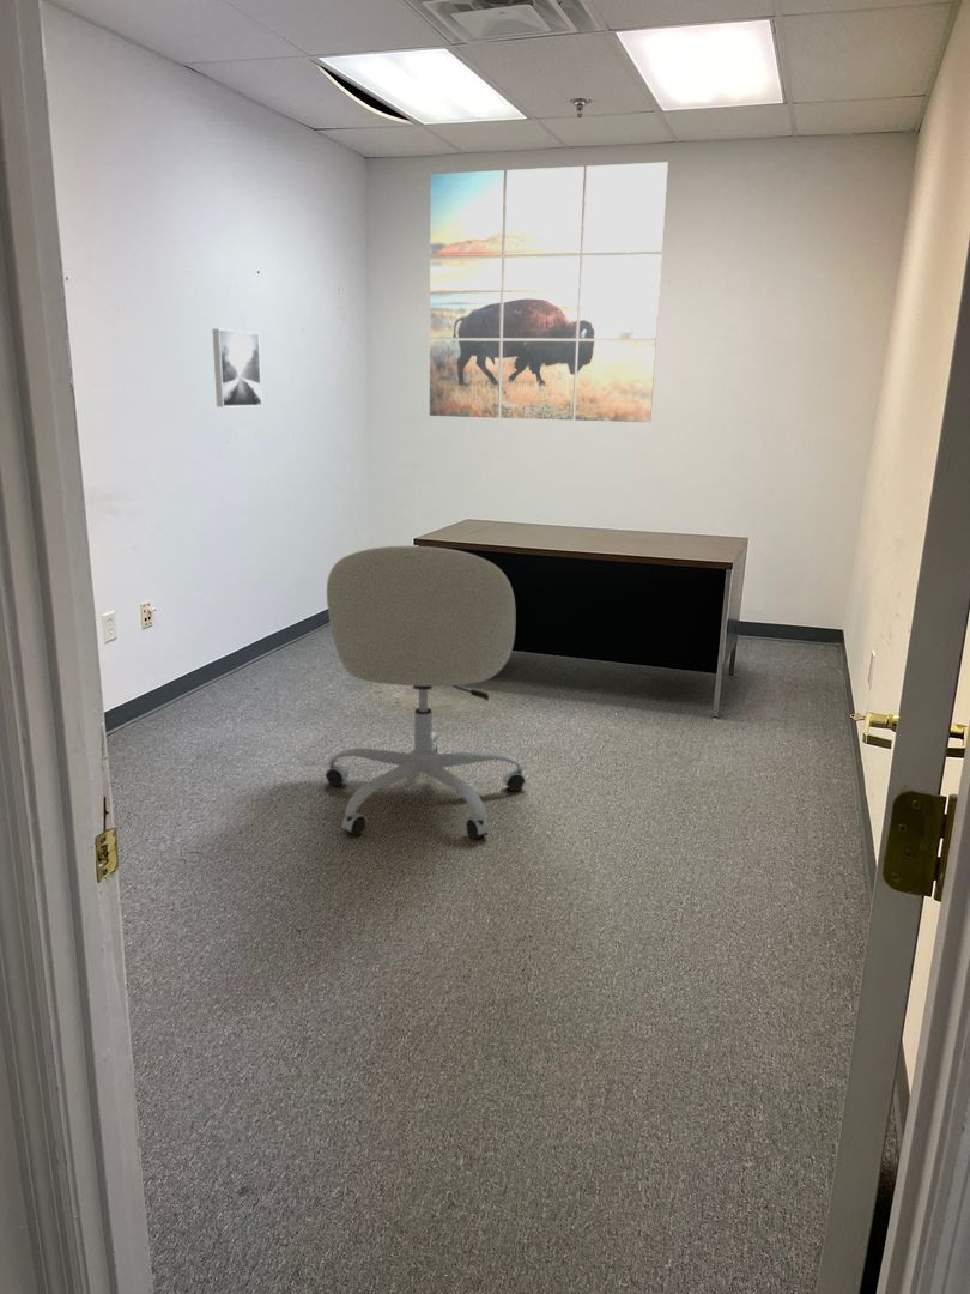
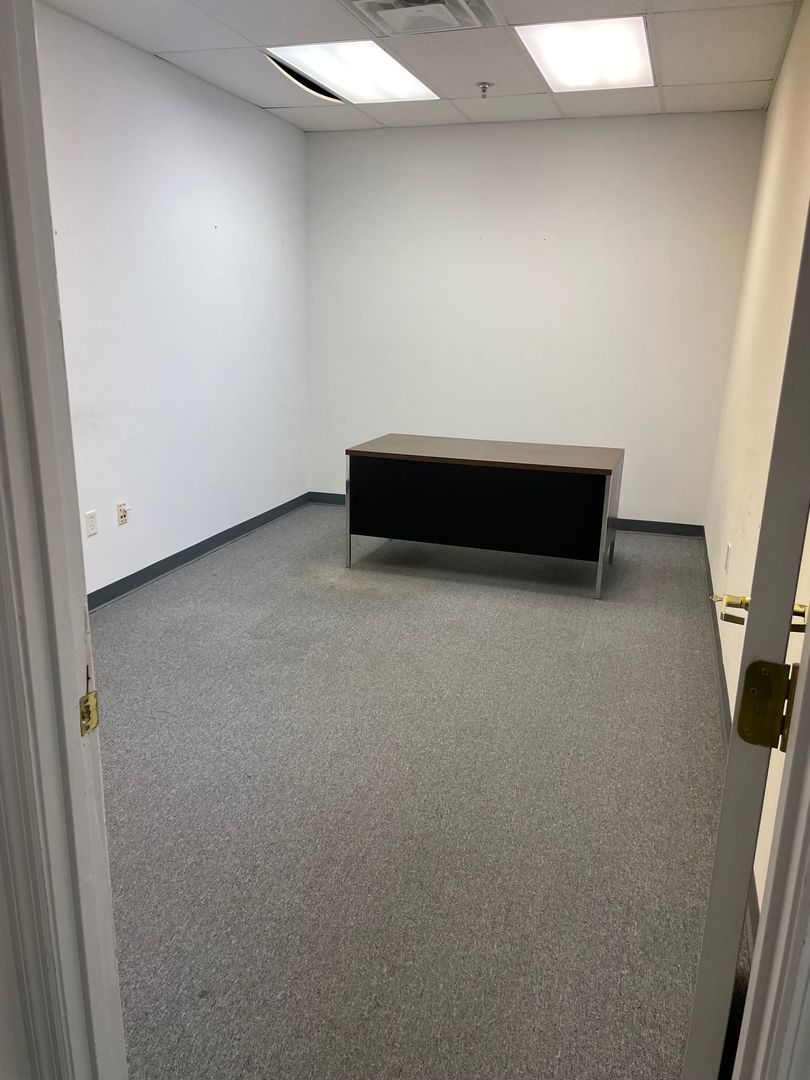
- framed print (238, 369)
- wall art (540, 297)
- office chair (423, 667)
